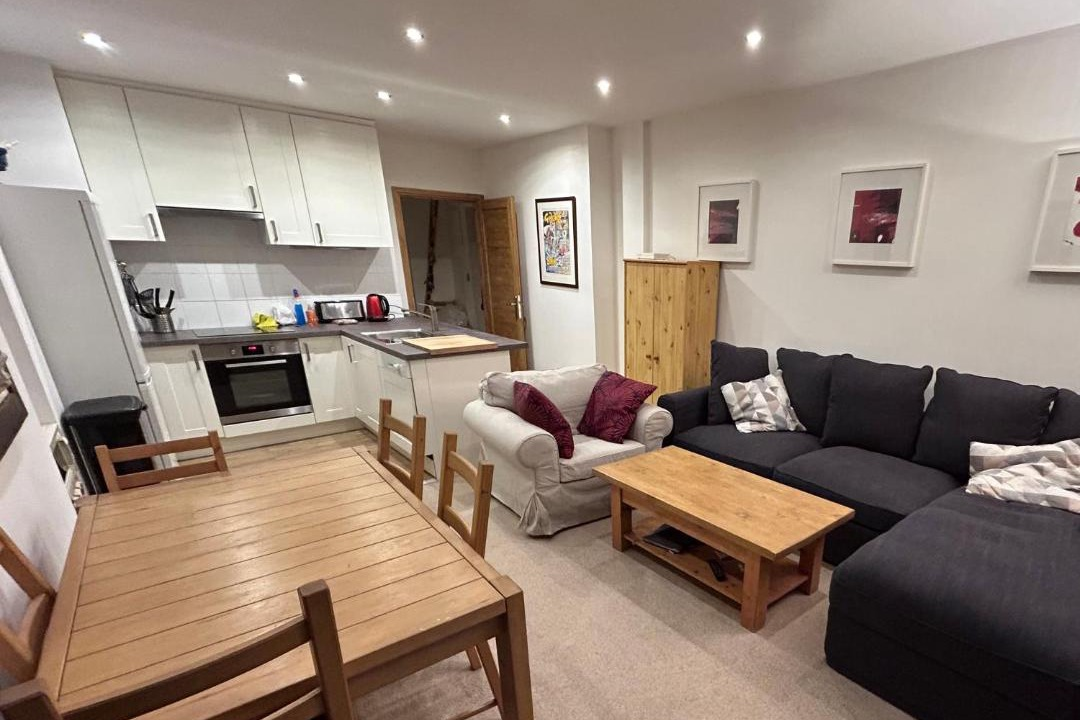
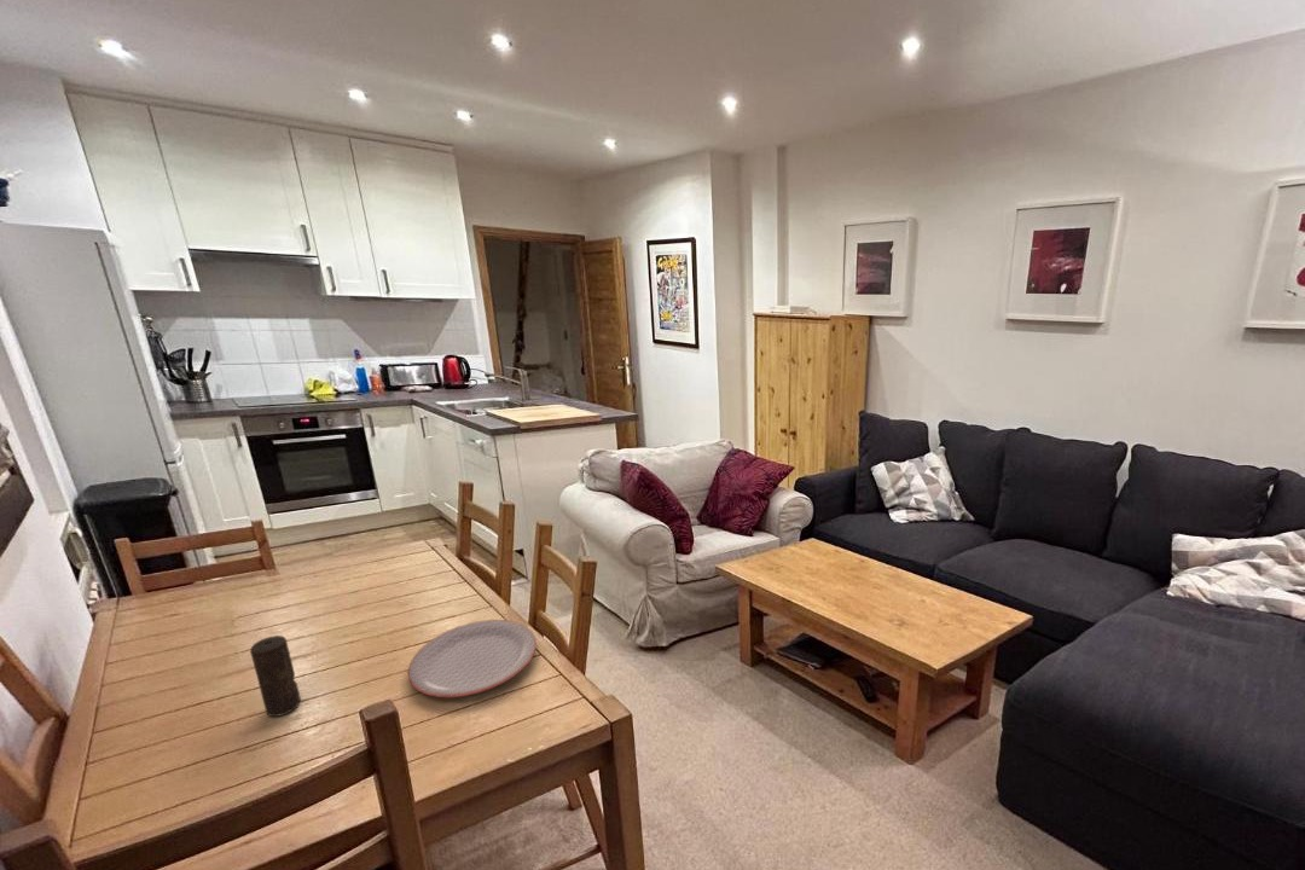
+ plate (474, 657)
+ candle (276, 675)
